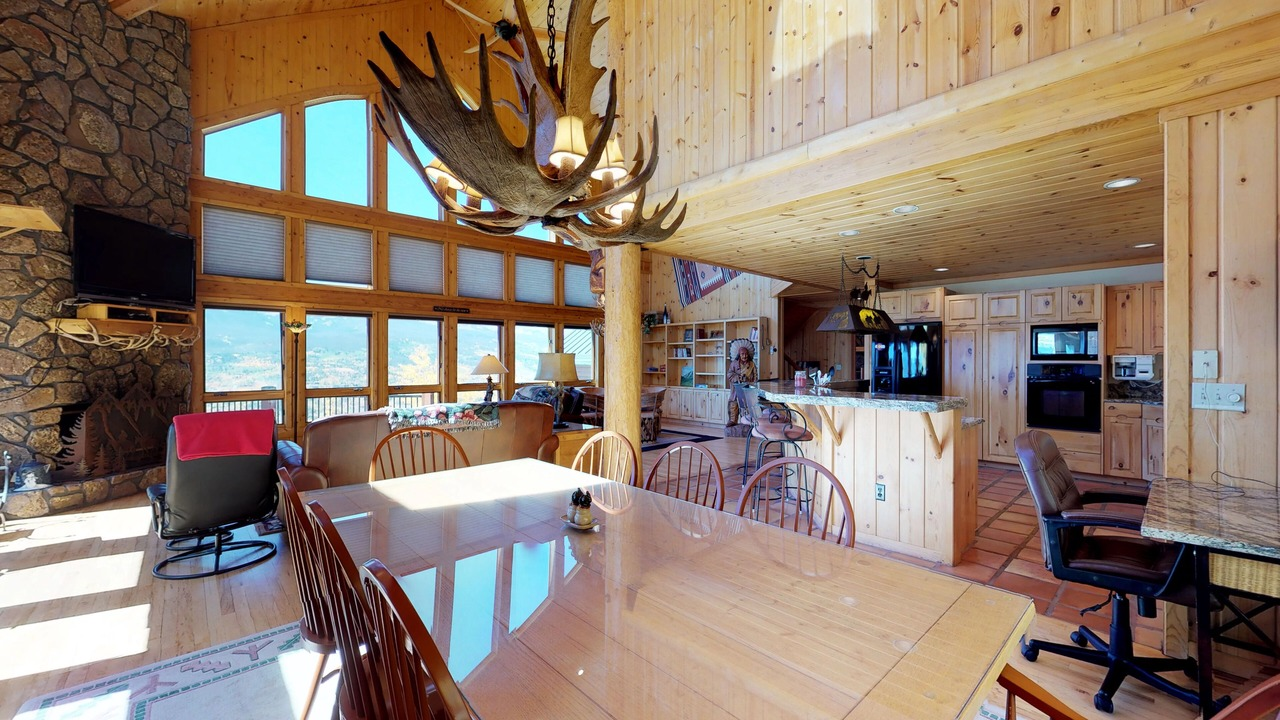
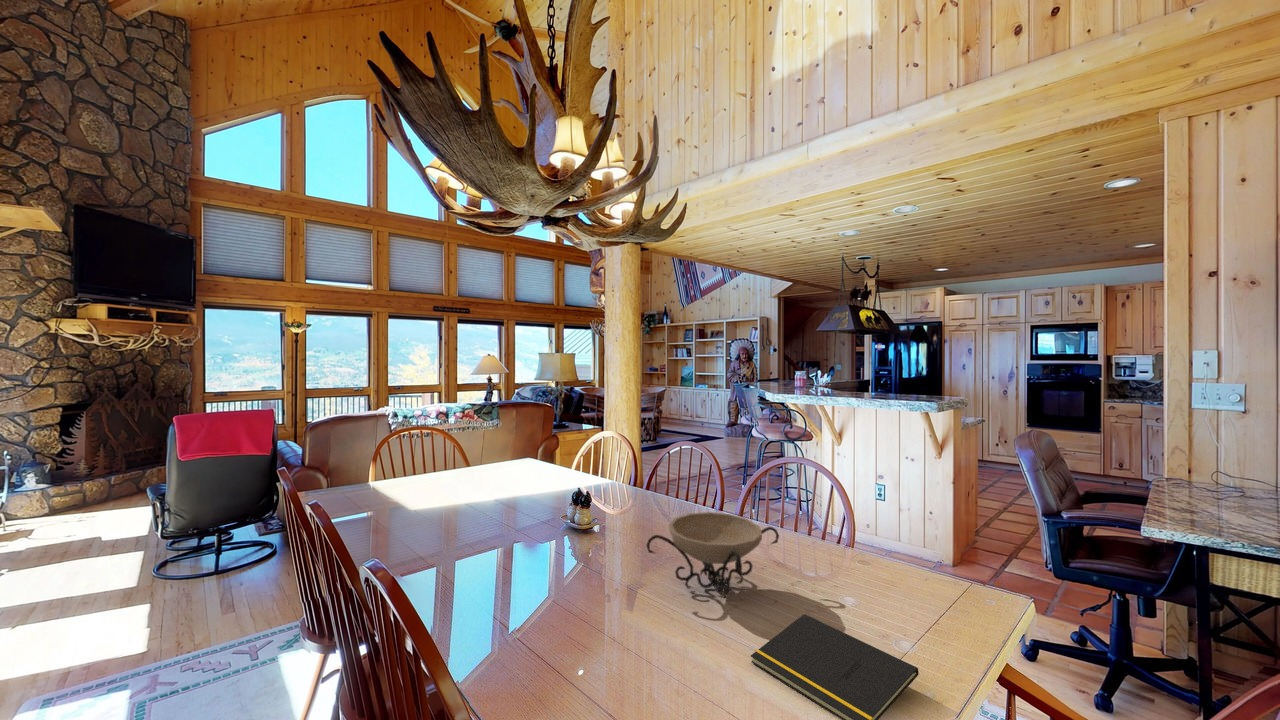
+ notepad (830, 664)
+ decorative bowl (714, 556)
